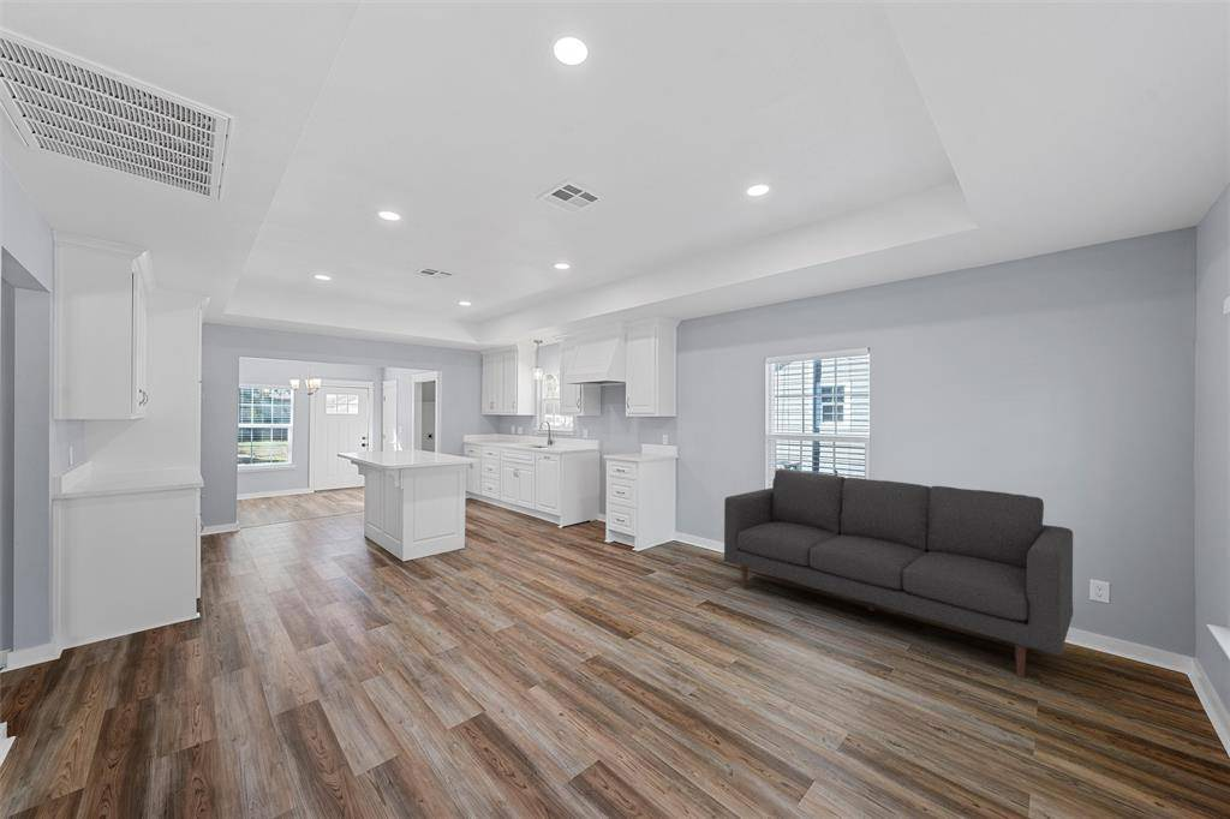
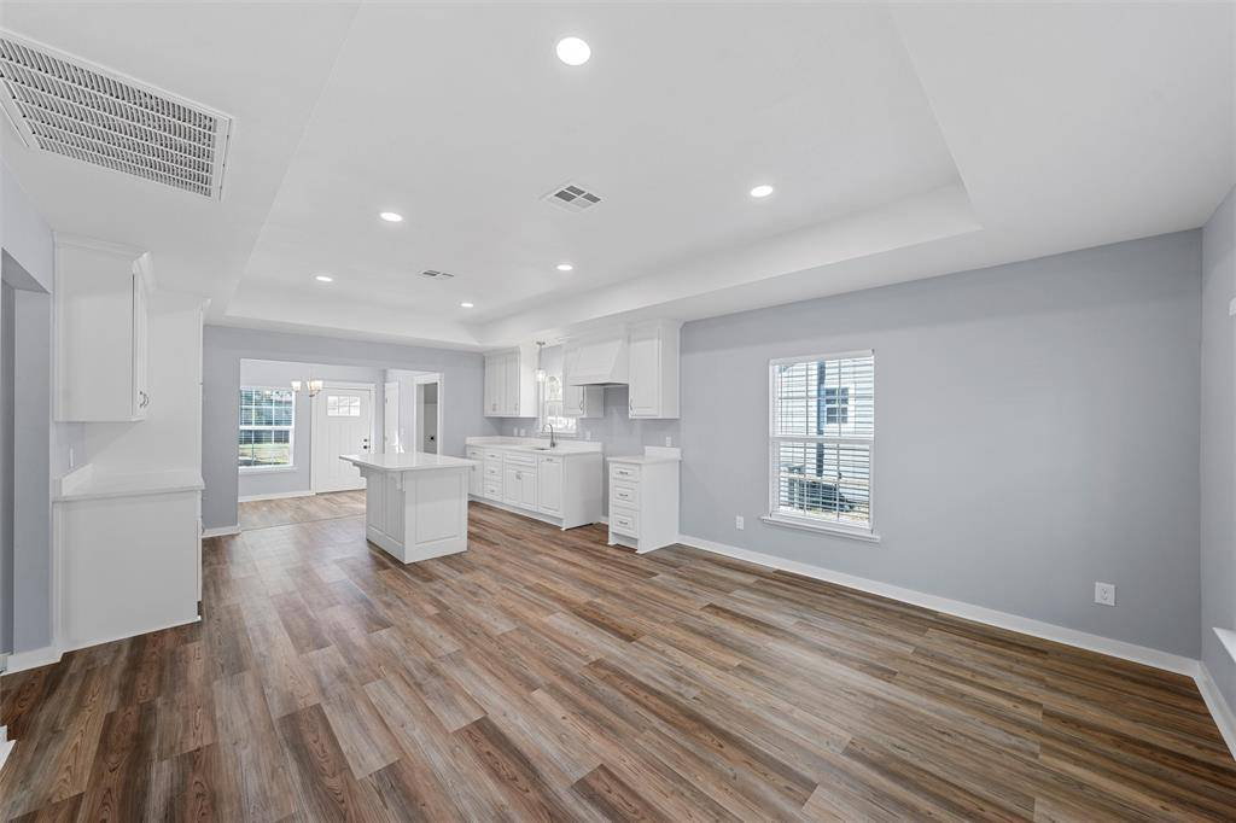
- sofa (872, 546)
